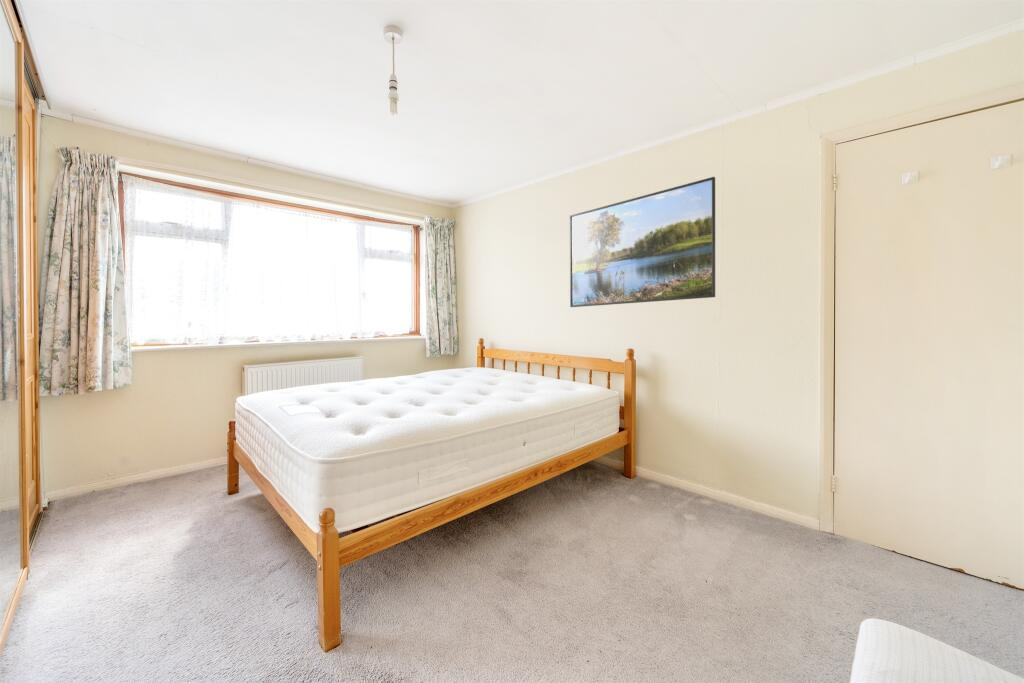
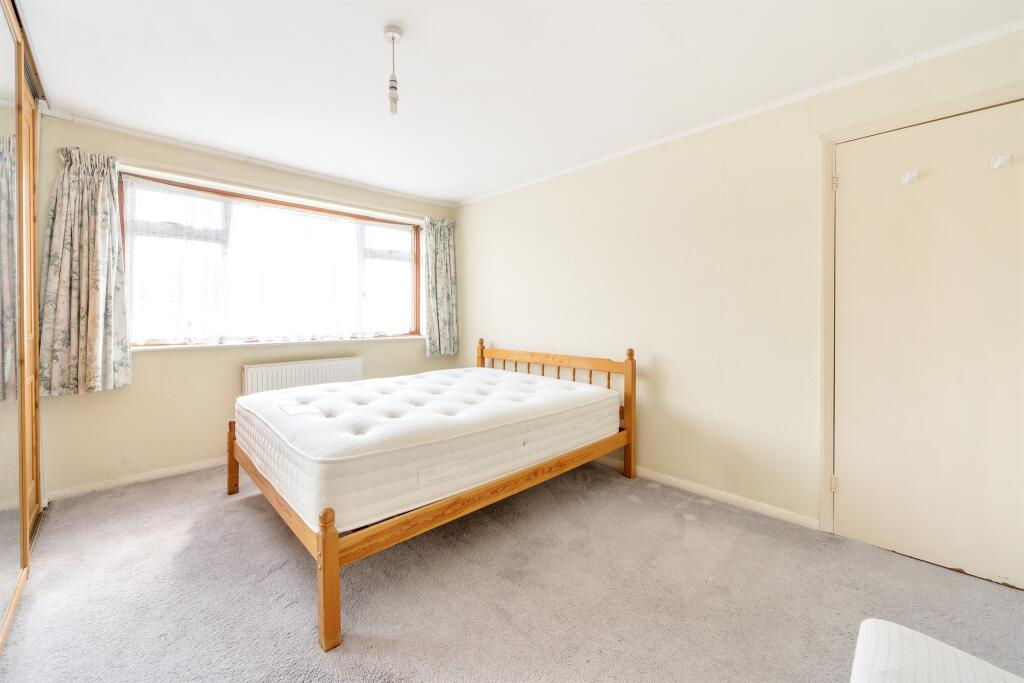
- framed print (632, 251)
